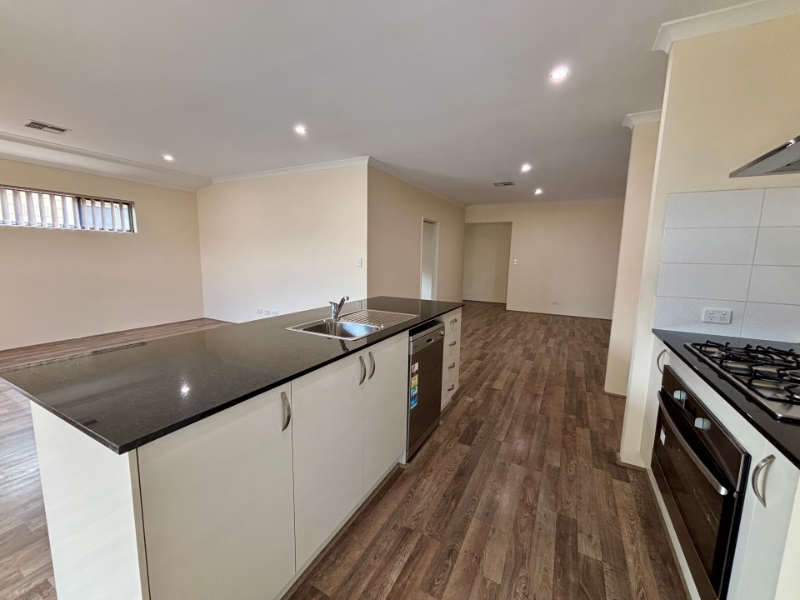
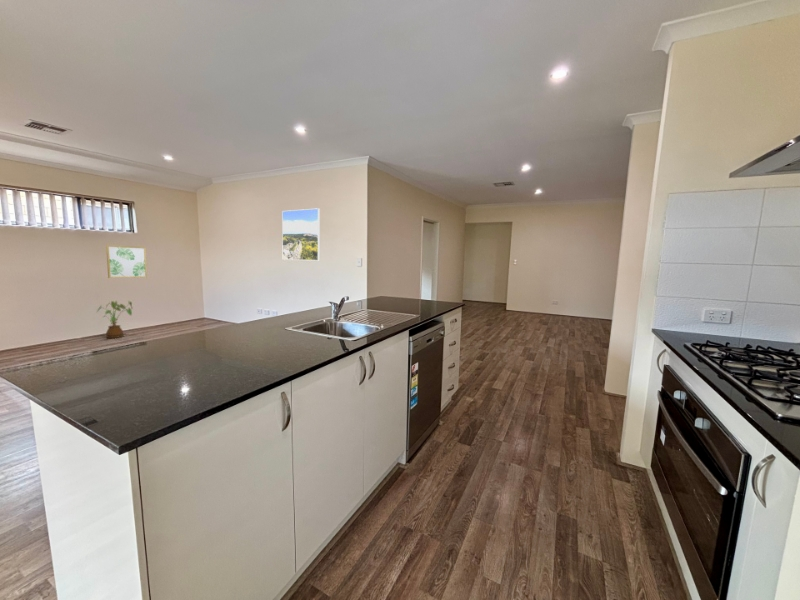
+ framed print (300, 235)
+ wall art (127, 262)
+ house plant (117, 318)
